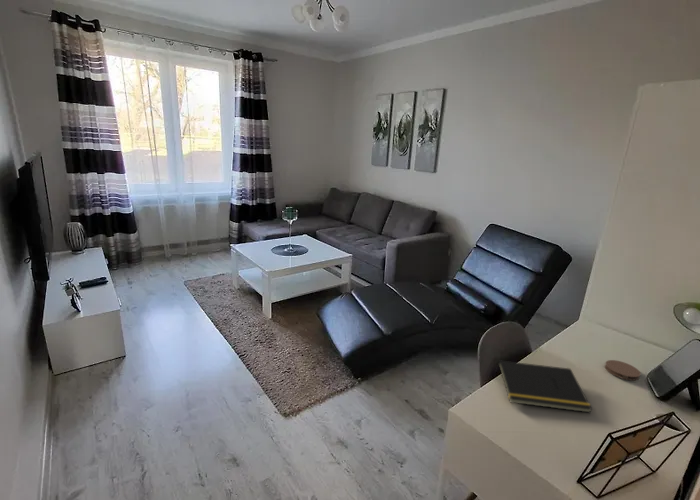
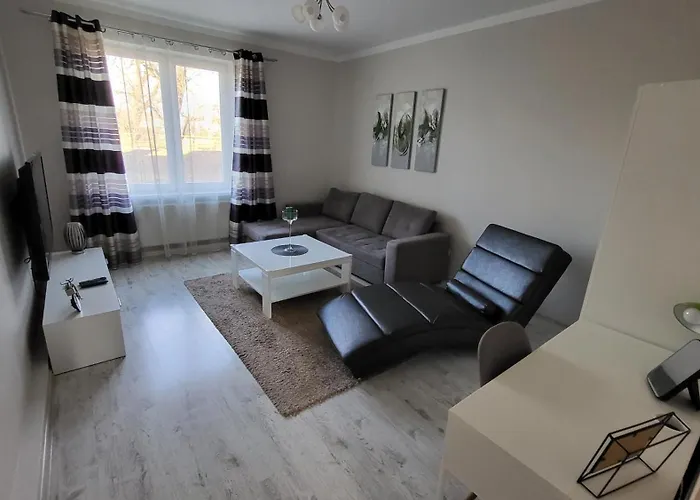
- notepad (541, 384)
- coaster (622, 369)
